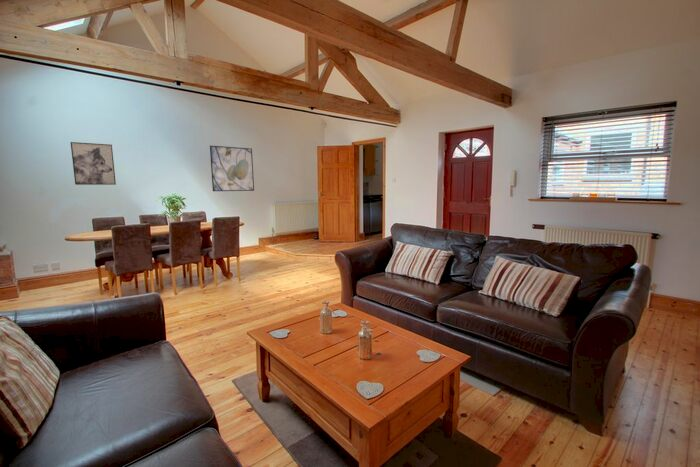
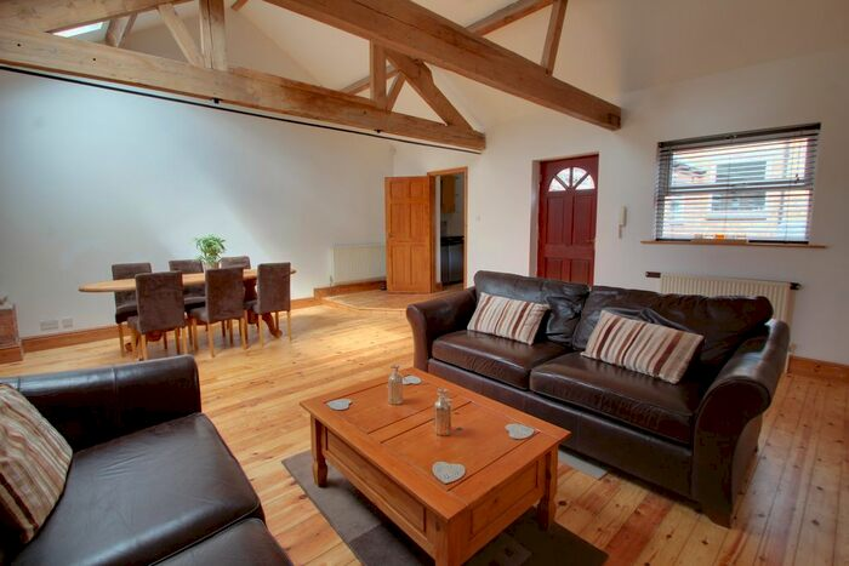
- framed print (233, 169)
- wall art (93, 164)
